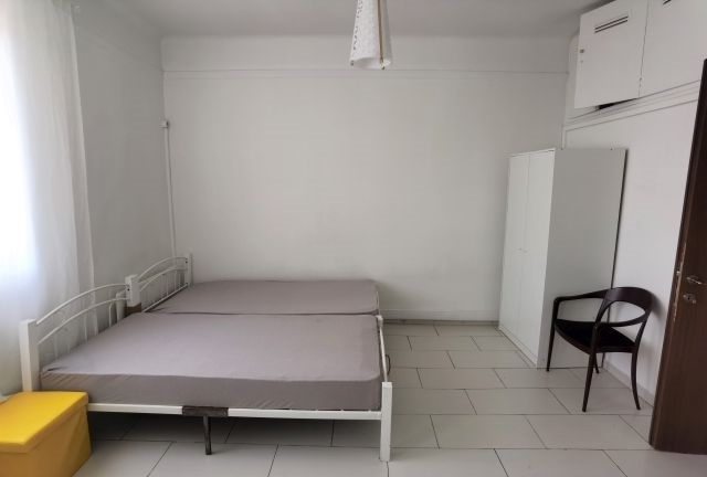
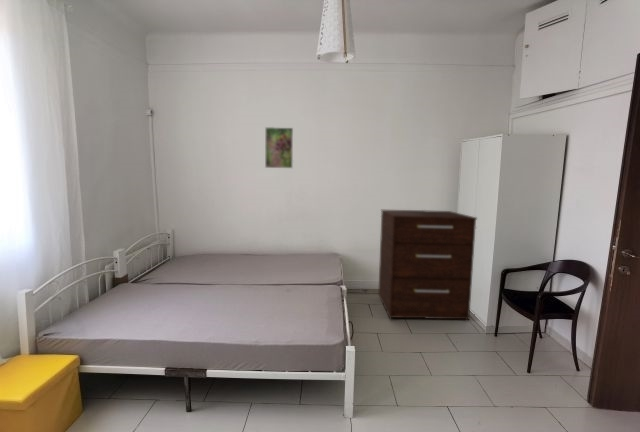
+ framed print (279, 148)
+ dresser (422, 260)
